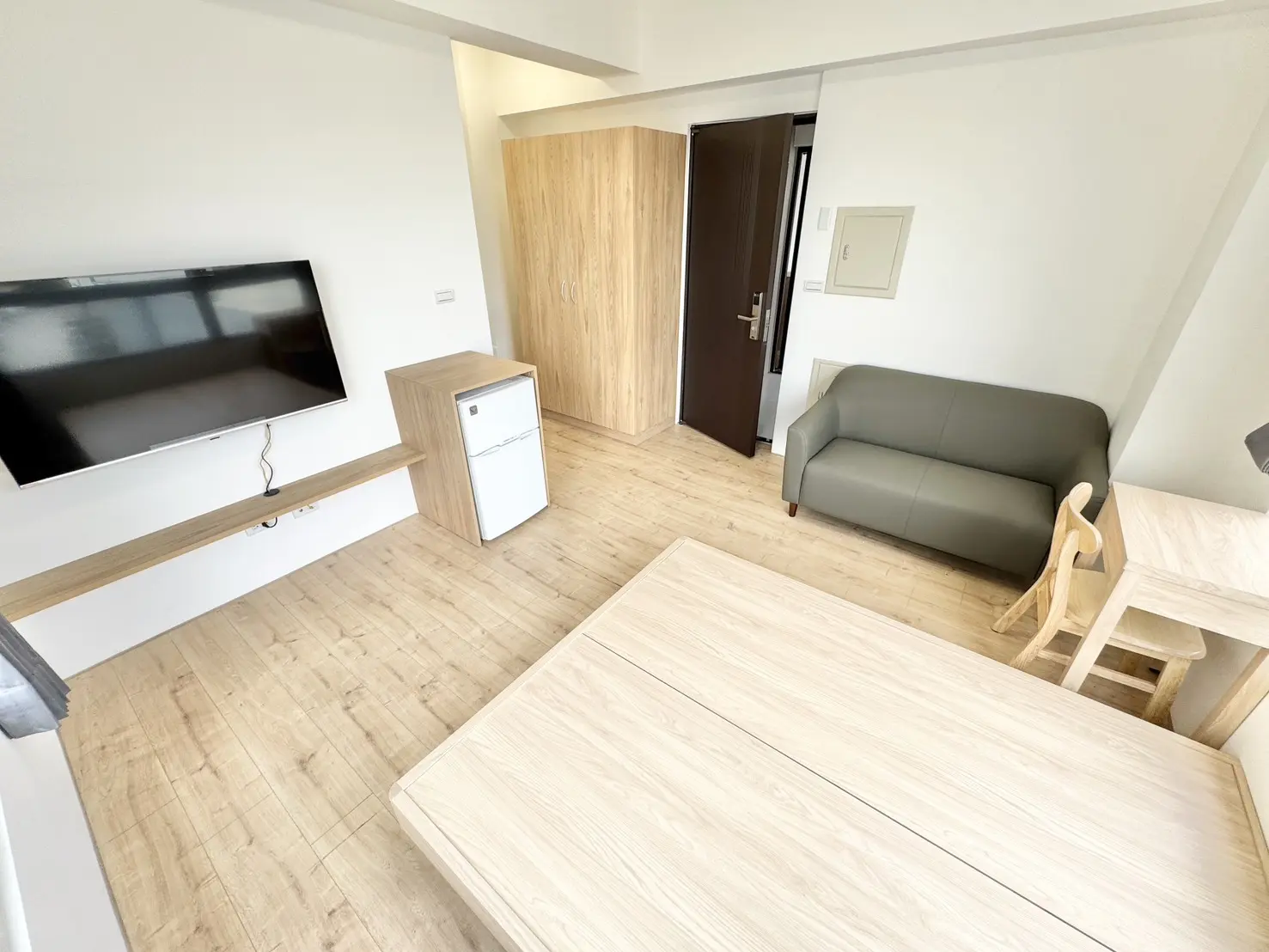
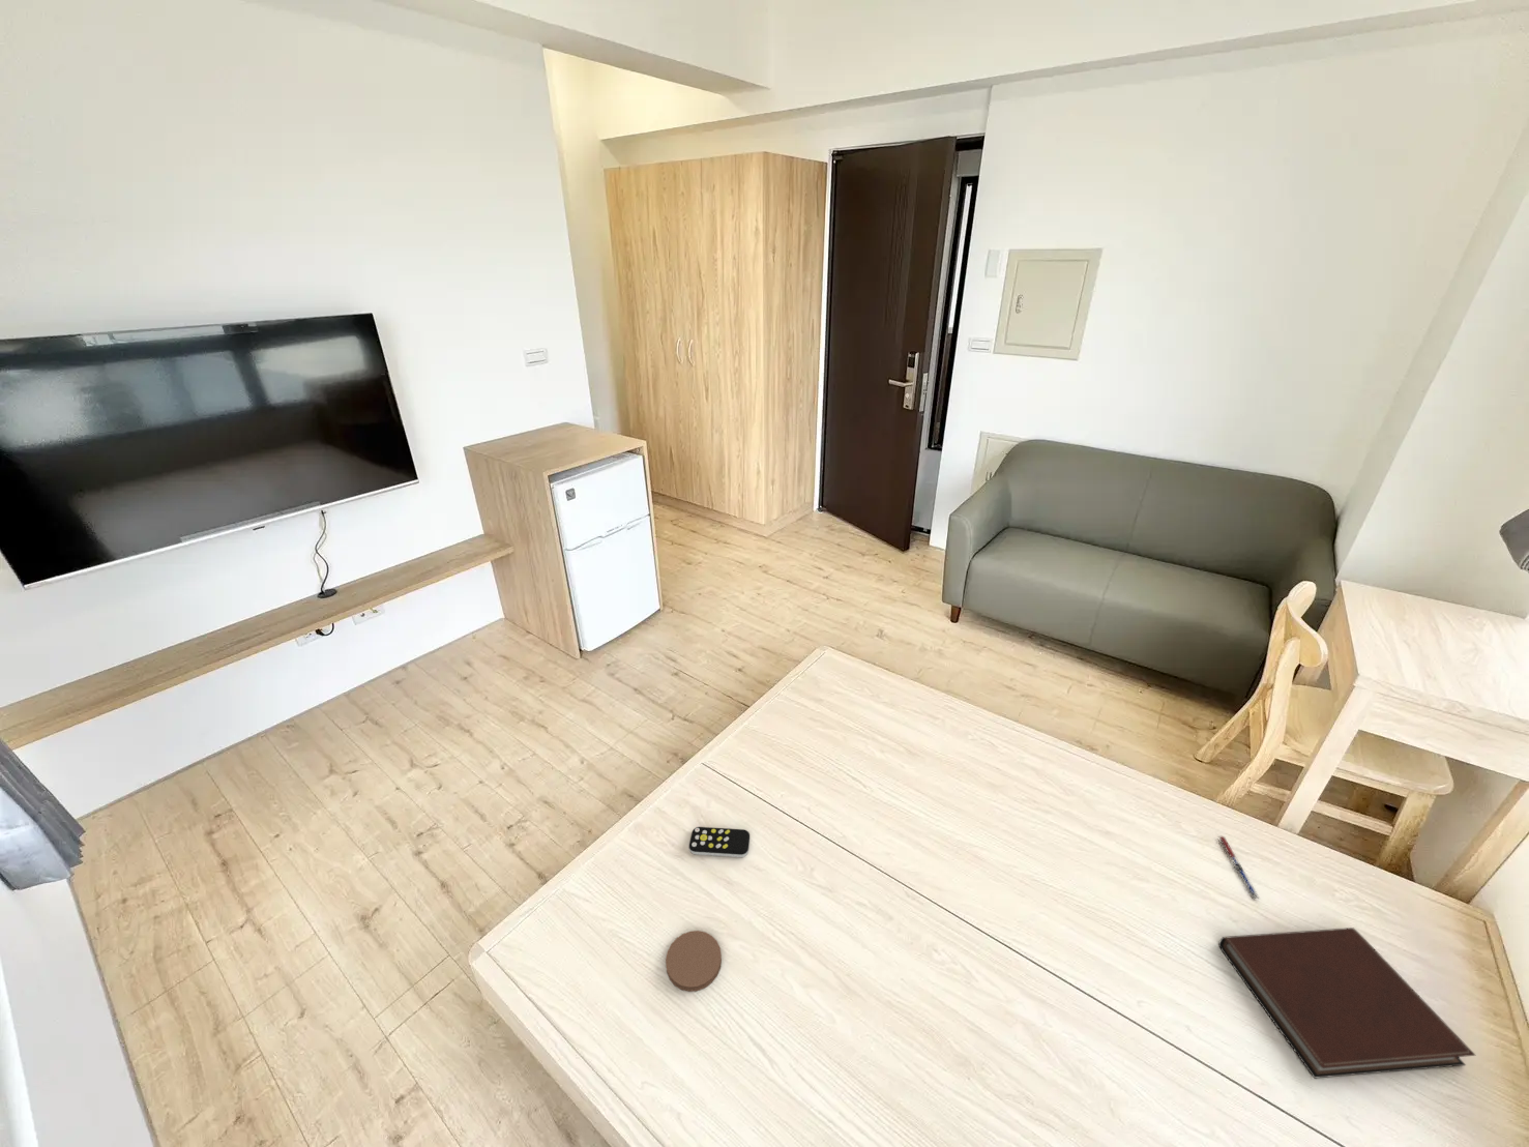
+ remote control (719, 841)
+ notebook (1334, 995)
+ pen (1239, 865)
+ coaster (694, 959)
